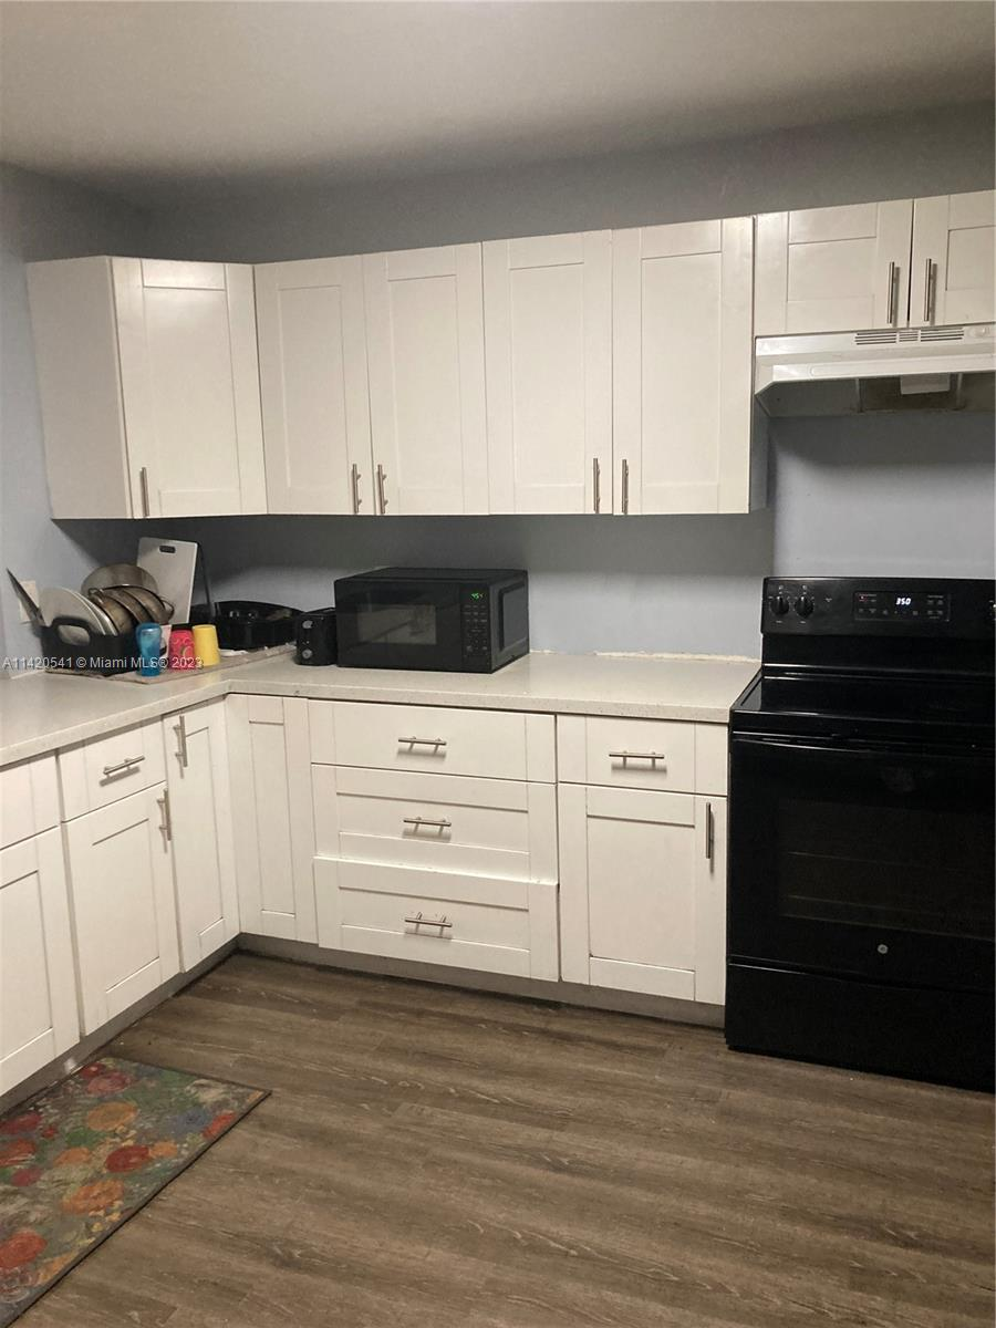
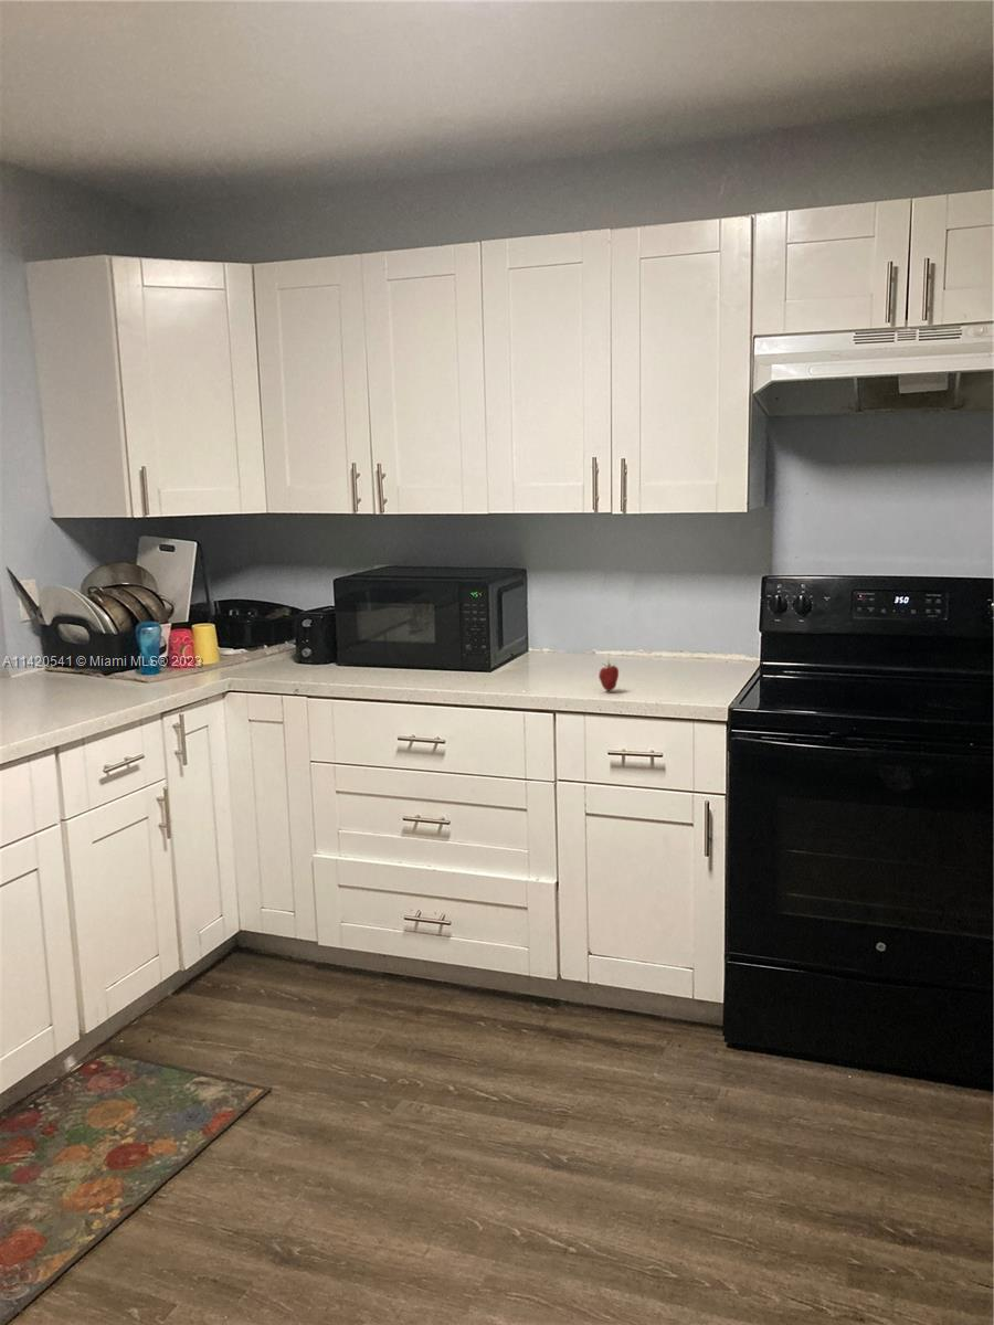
+ fruit (609, 675)
